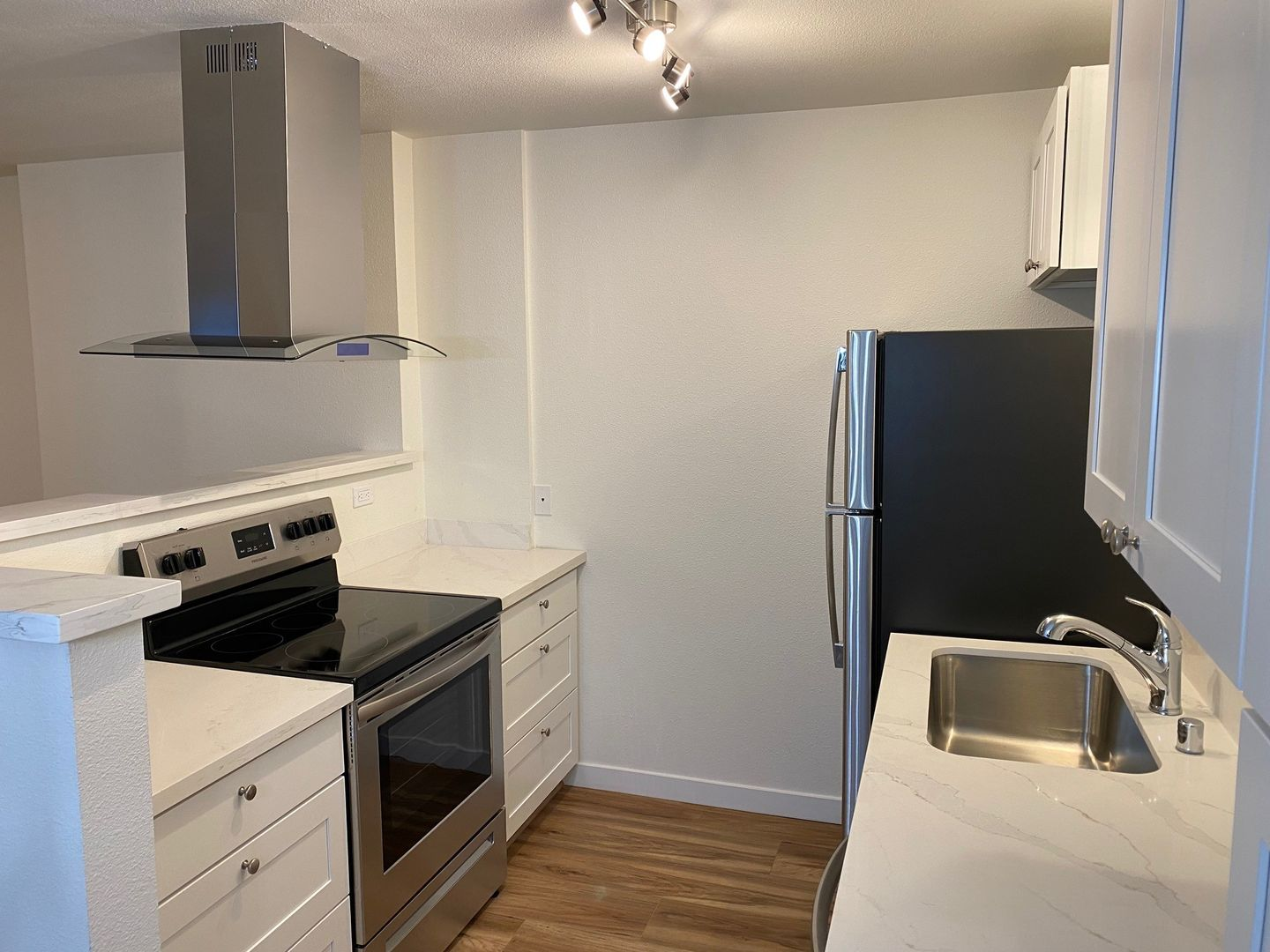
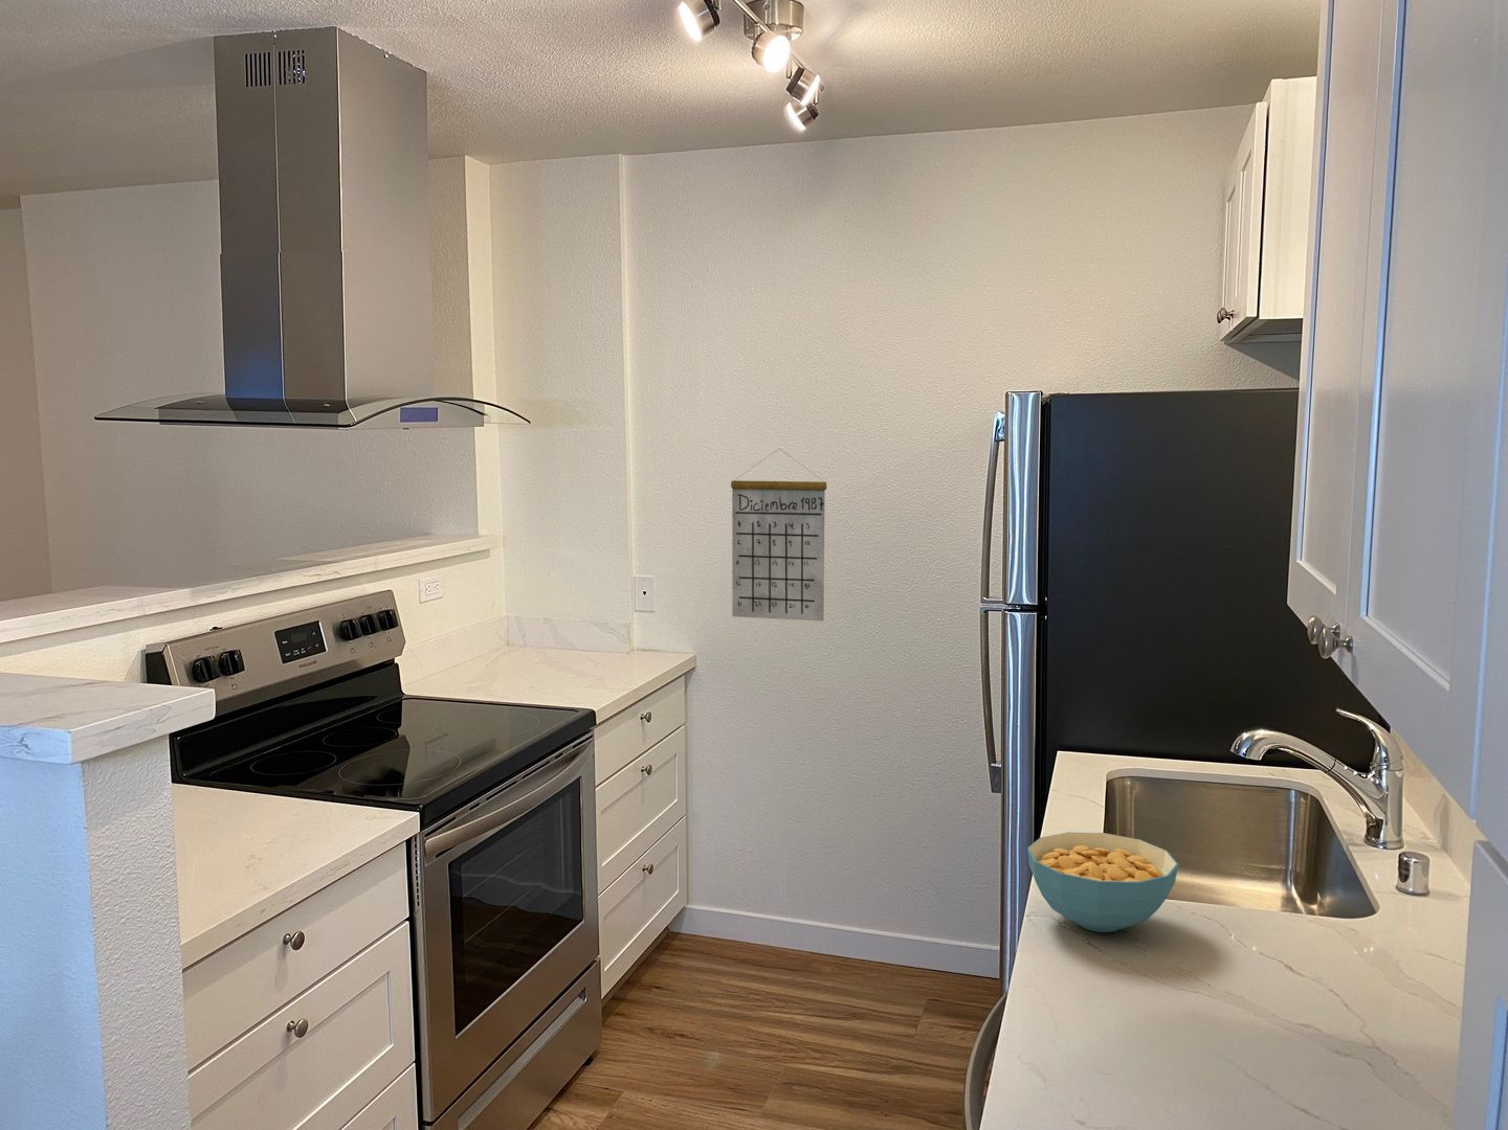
+ cereal bowl (1100, 889)
+ calendar (778, 534)
